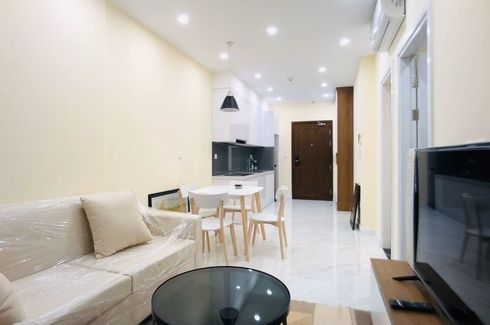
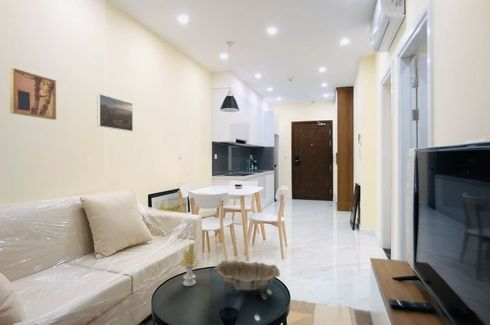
+ decorative bowl (247, 279)
+ wall art (34, 95)
+ candle (189, 263)
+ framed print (116, 114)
